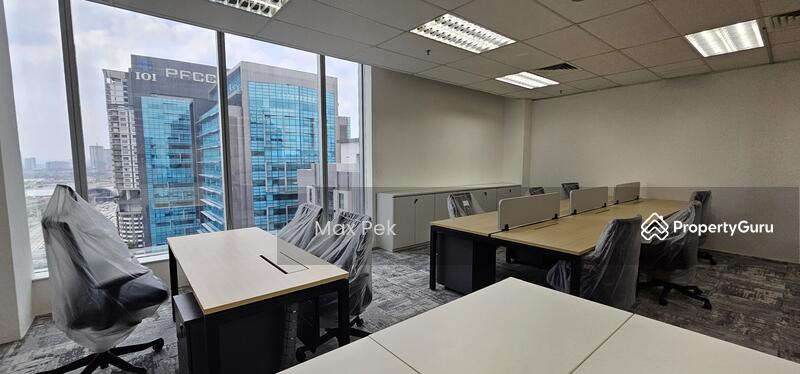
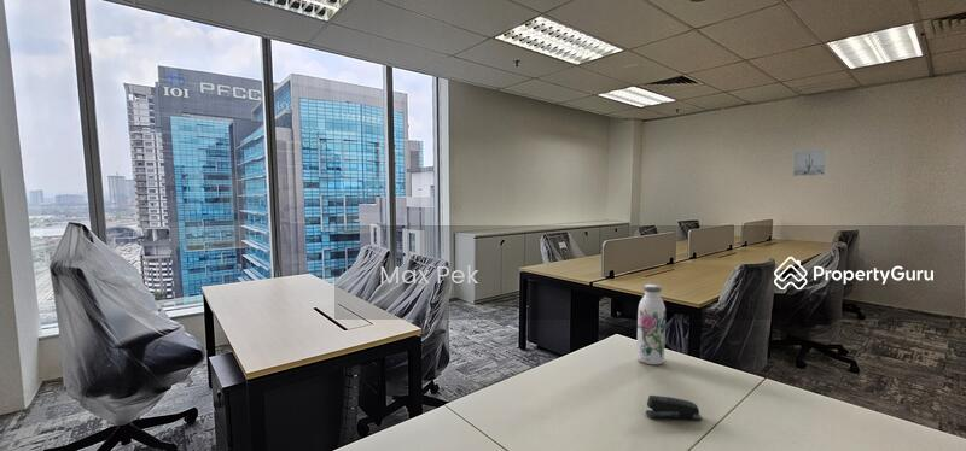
+ wall art (809, 163)
+ water bottle (651, 322)
+ stapler (673, 406)
